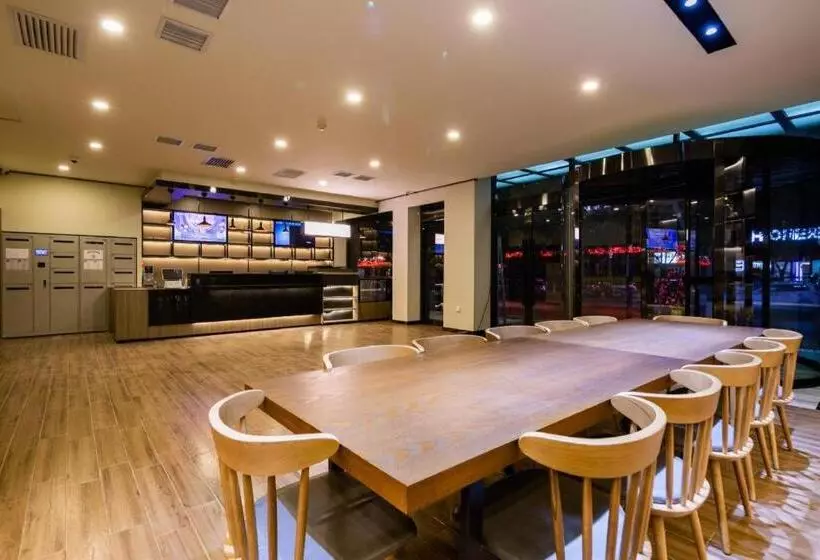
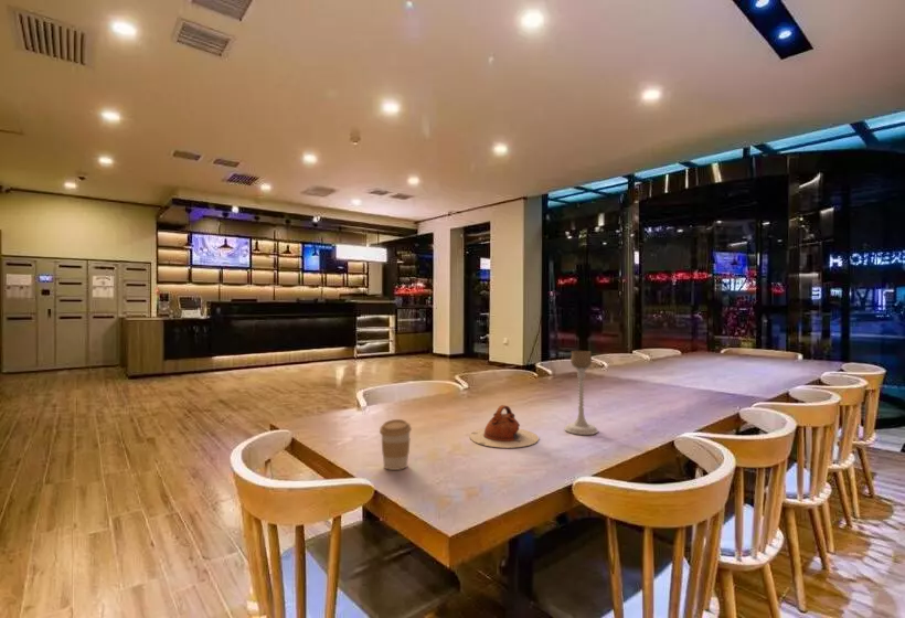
+ coffee cup (395, 444)
+ candle holder (581, 391)
+ teapot (503, 420)
